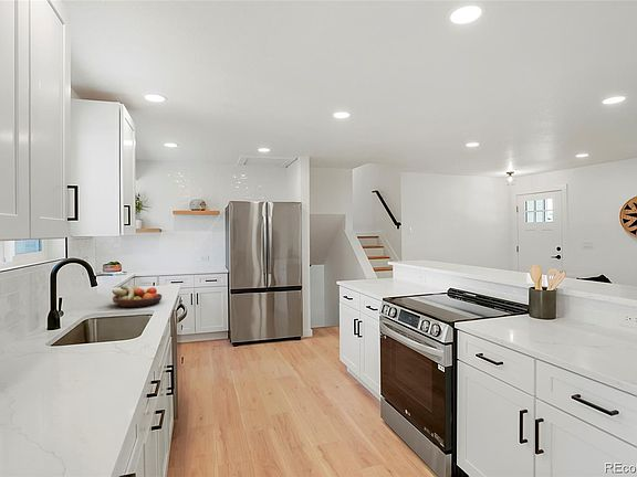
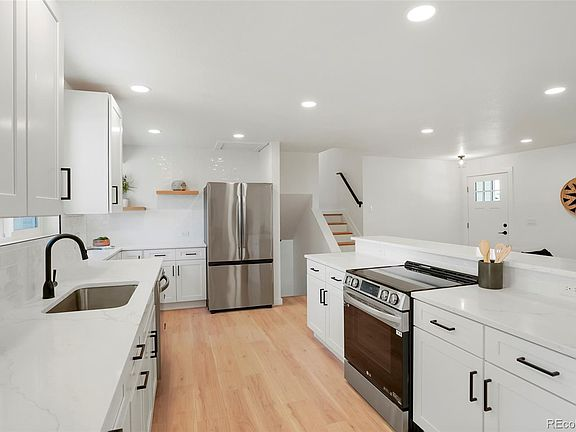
- fruit bowl (137, 294)
